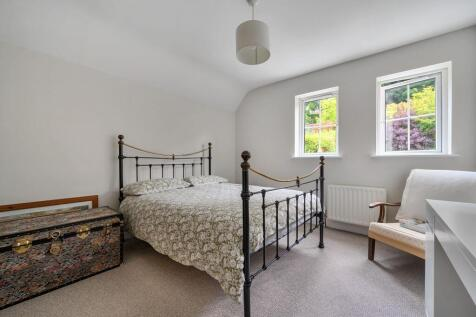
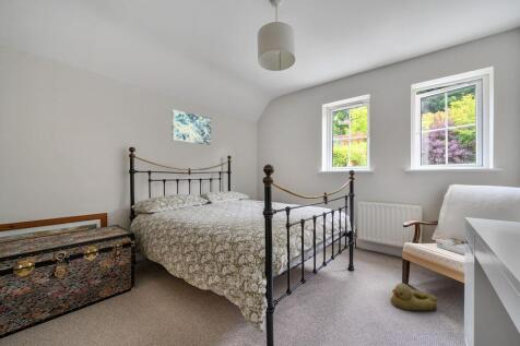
+ rubber duck (412, 294)
+ wall art (192, 128)
